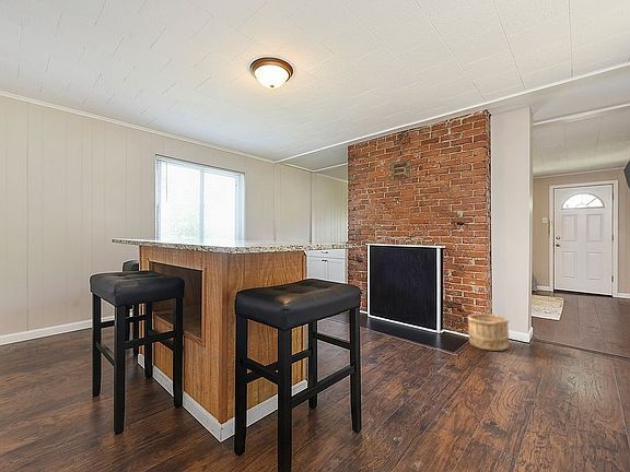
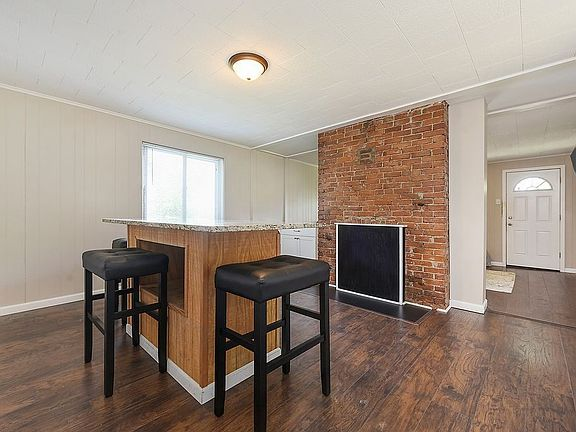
- wooden bucket (487, 331)
